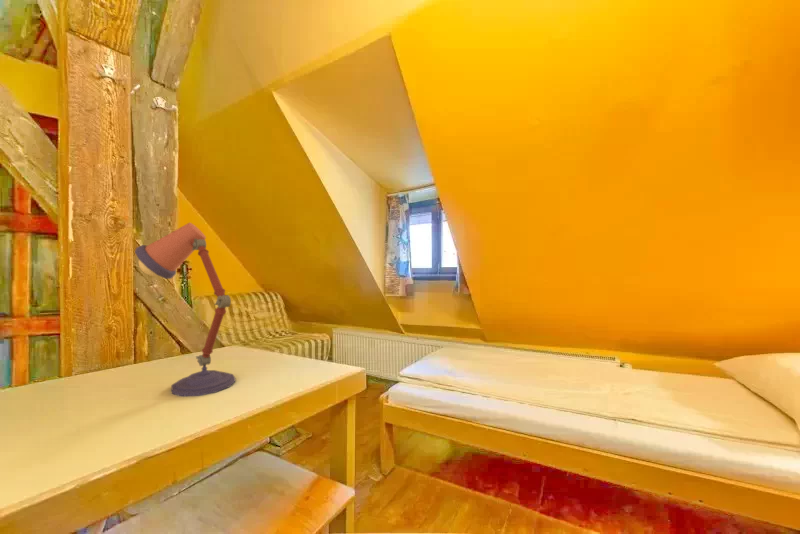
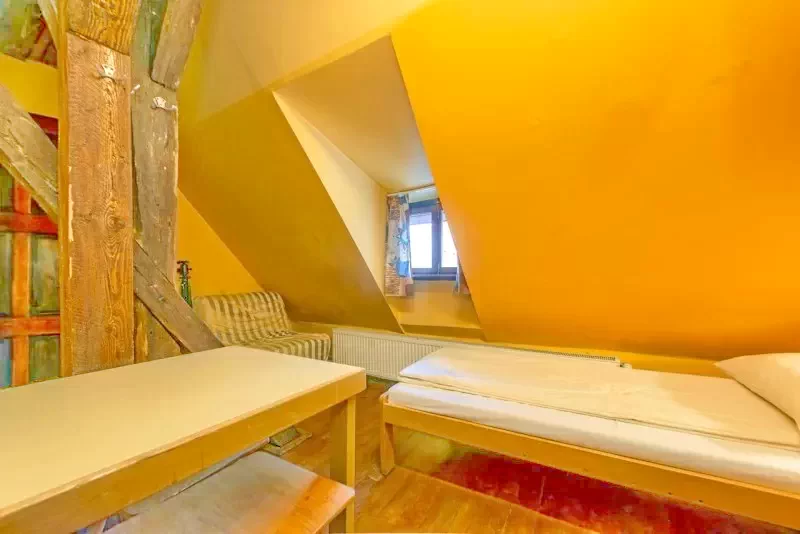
- desk lamp (214, 304)
